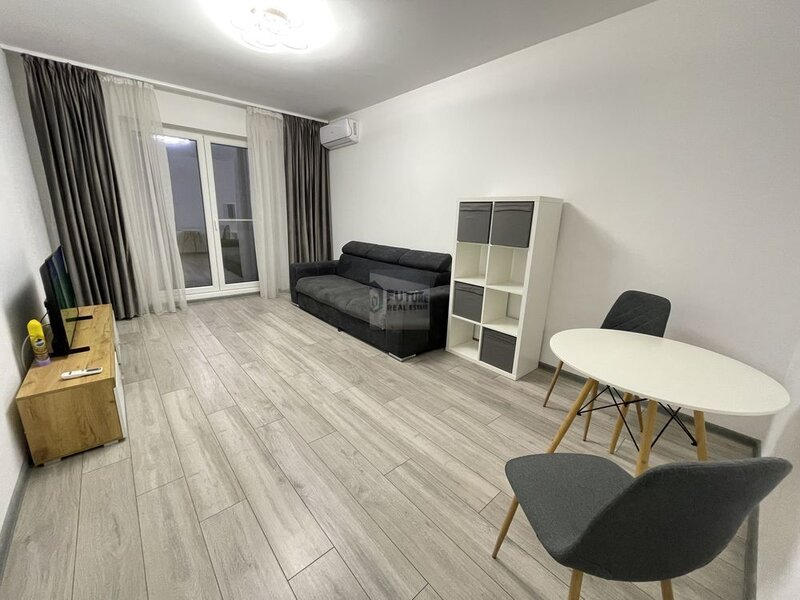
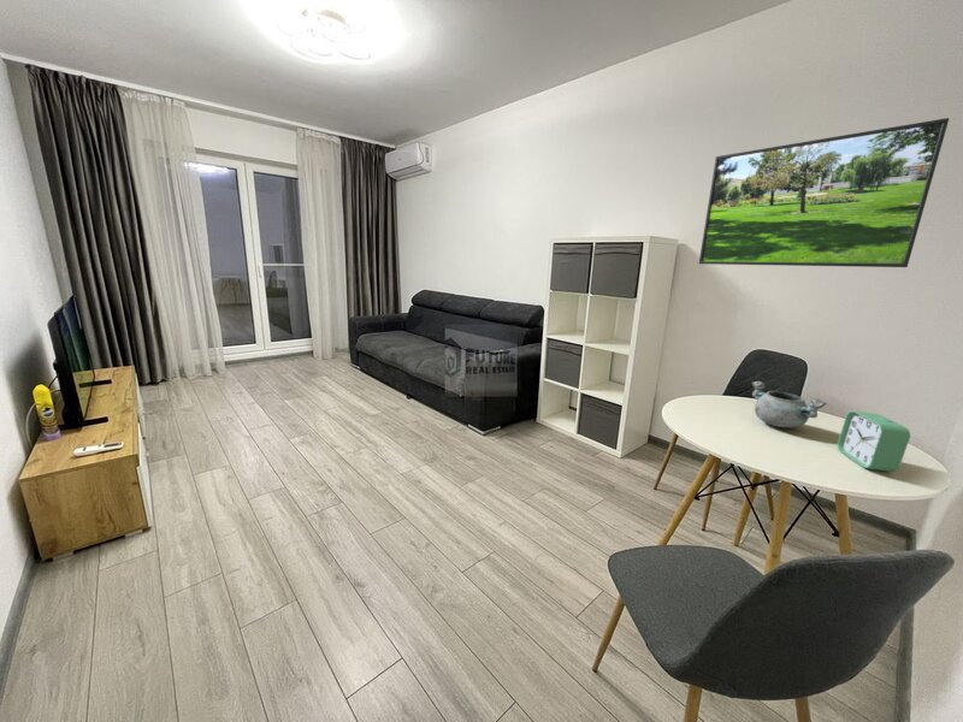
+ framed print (799, 205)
+ decorative bowl (784, 407)
+ alarm clock (872, 439)
